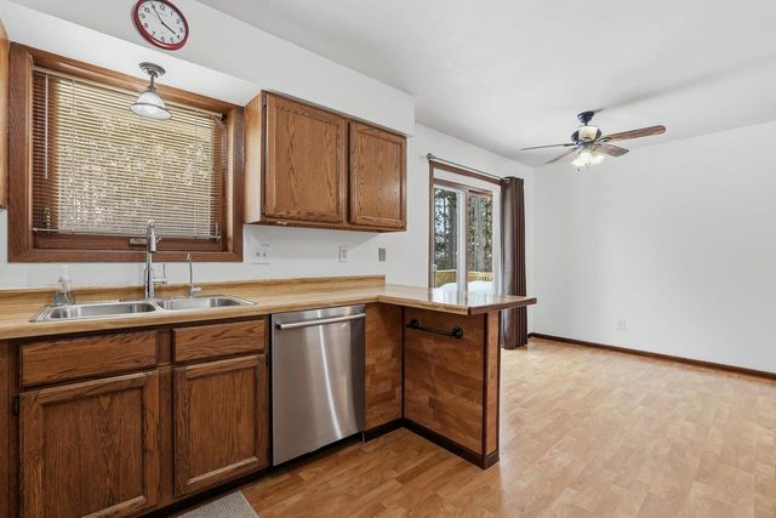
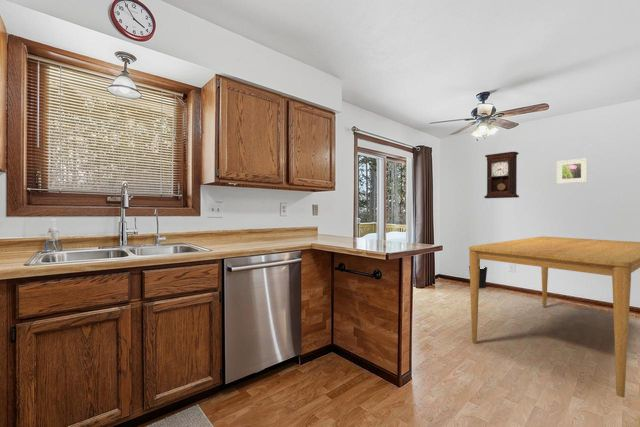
+ wastebasket (479, 276)
+ pendulum clock (500, 175)
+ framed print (571, 171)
+ dining table (570, 270)
